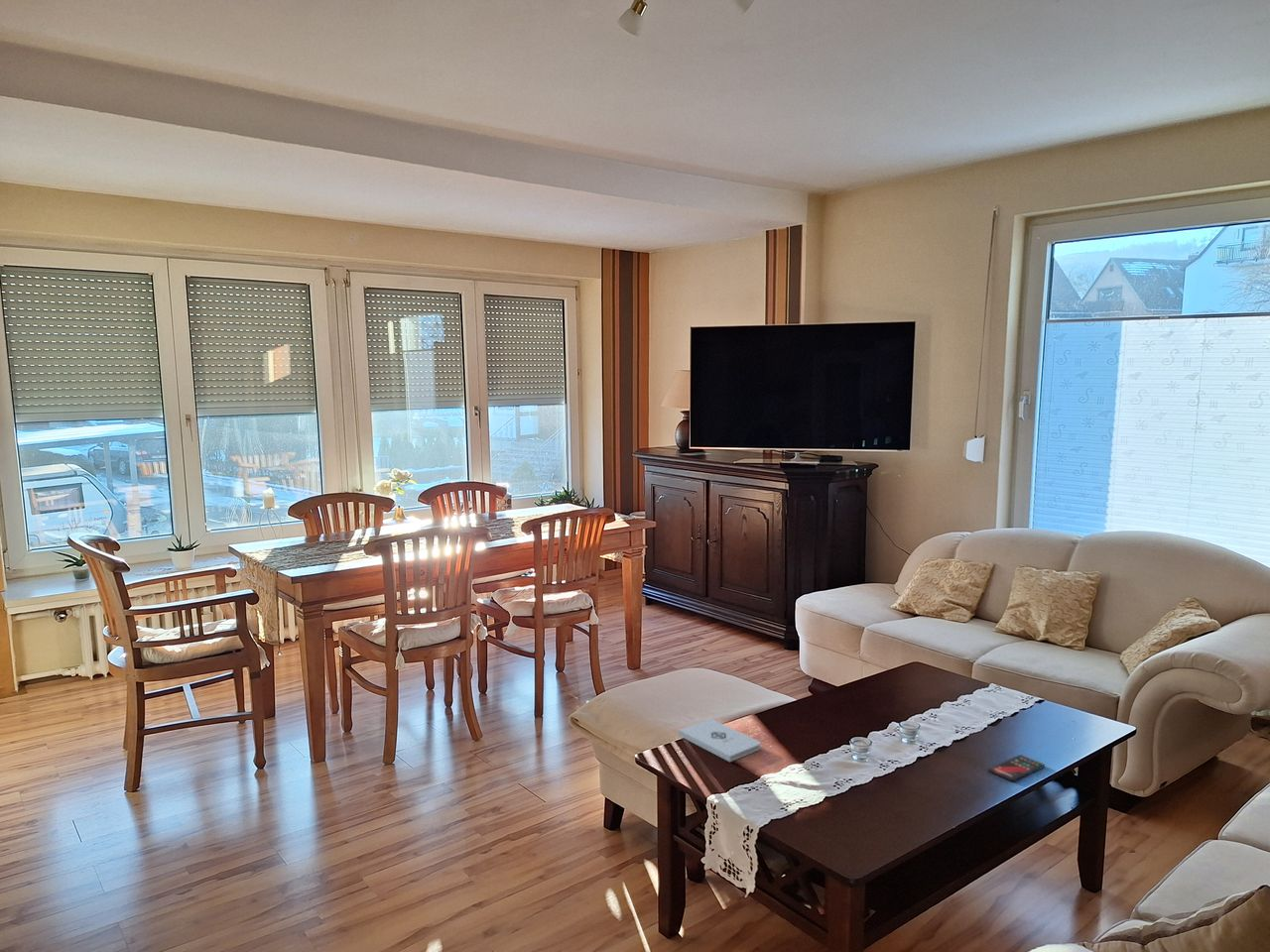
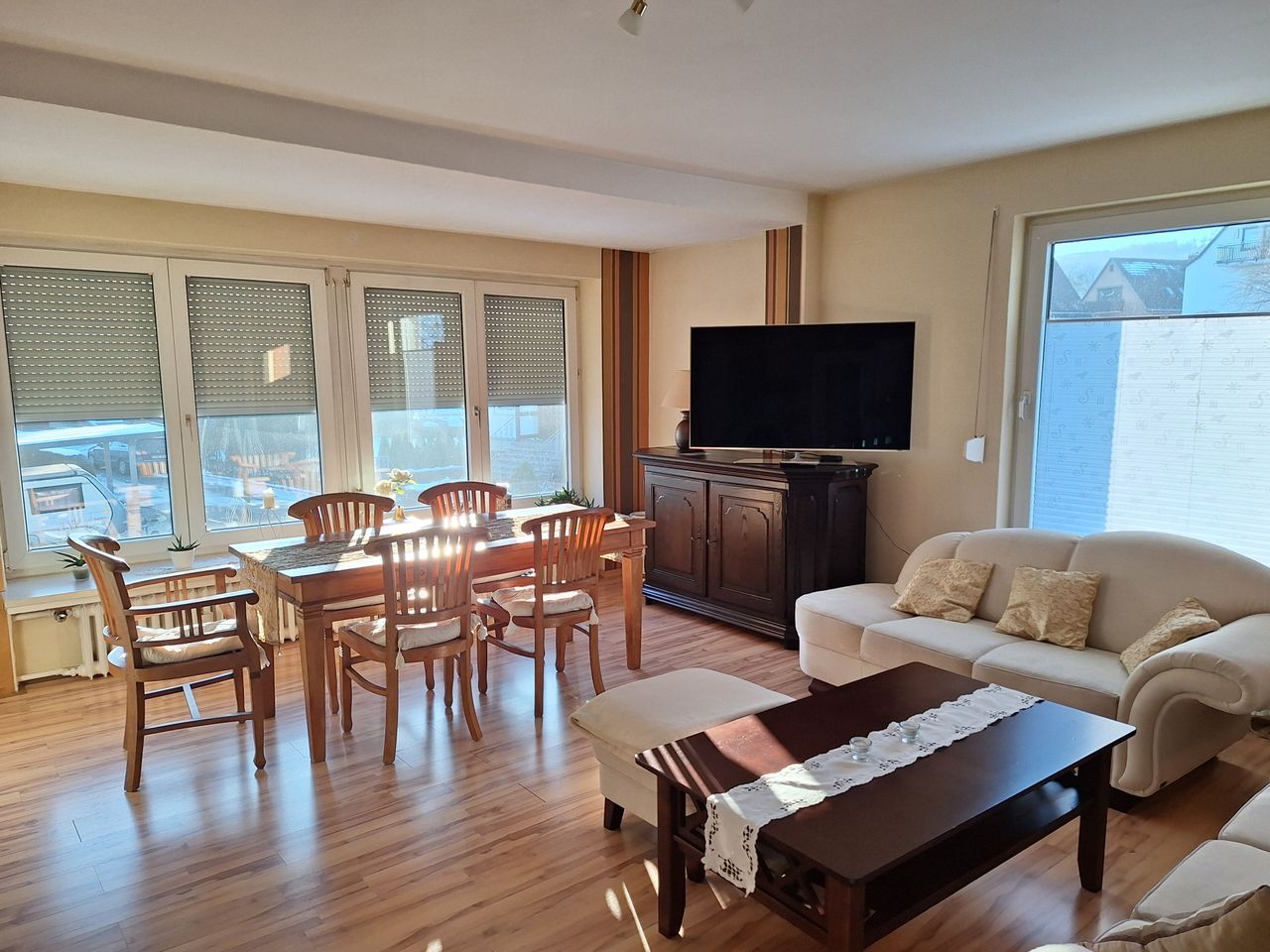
- notepad (719, 739)
- smartphone (1016, 768)
